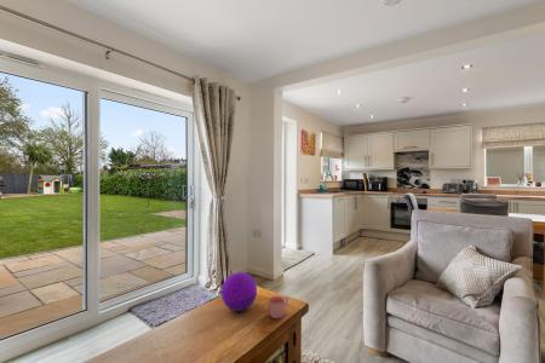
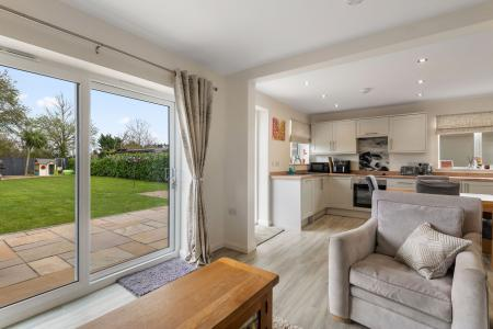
- decorative orb (239, 290)
- mug (279, 306)
